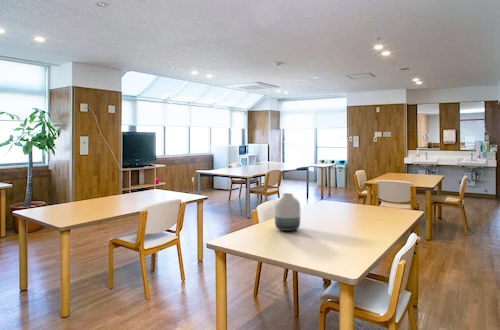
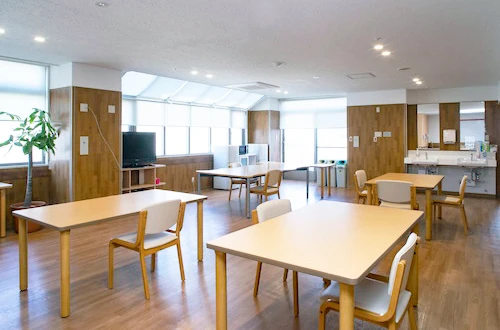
- vase (287, 211)
